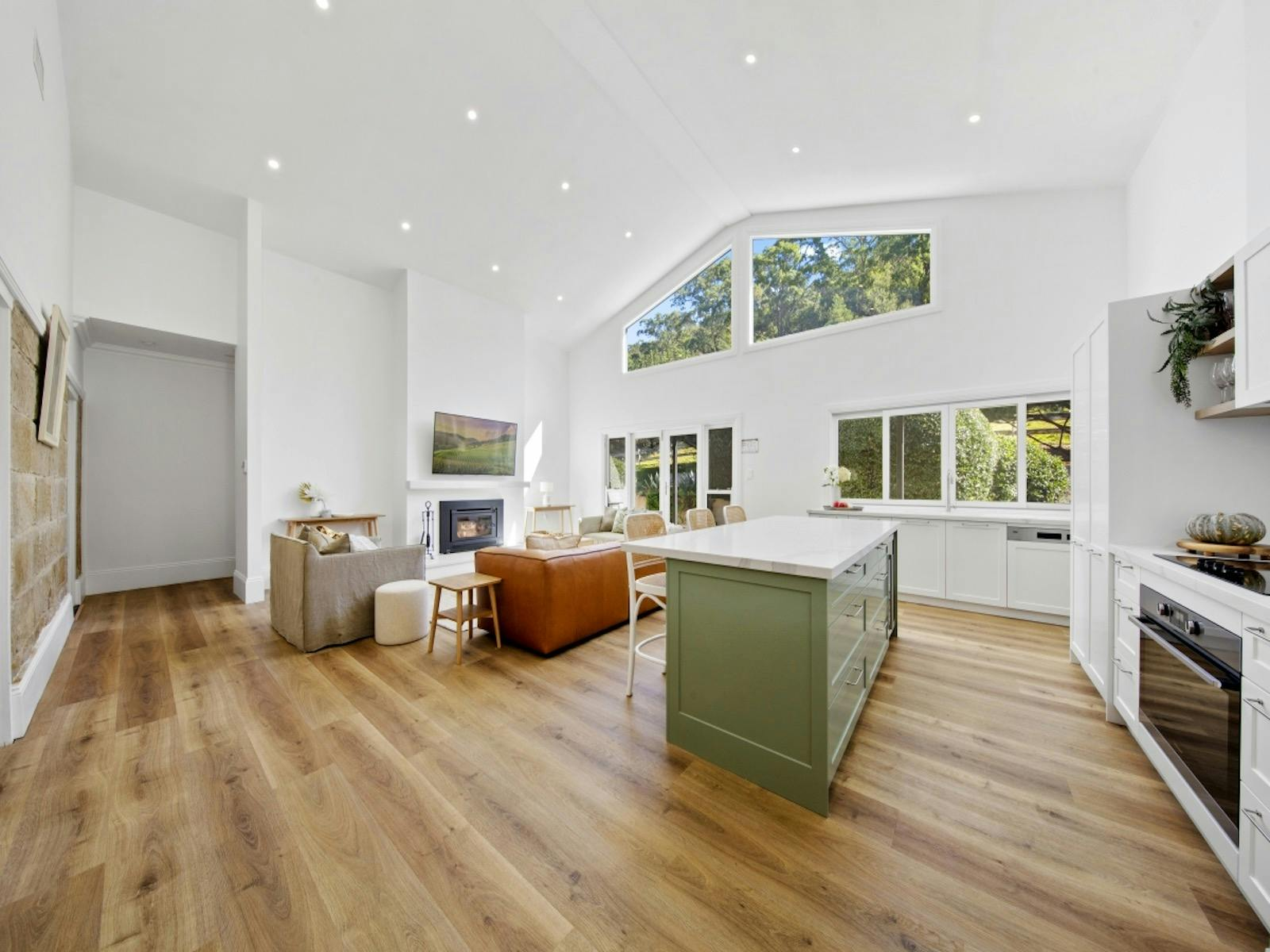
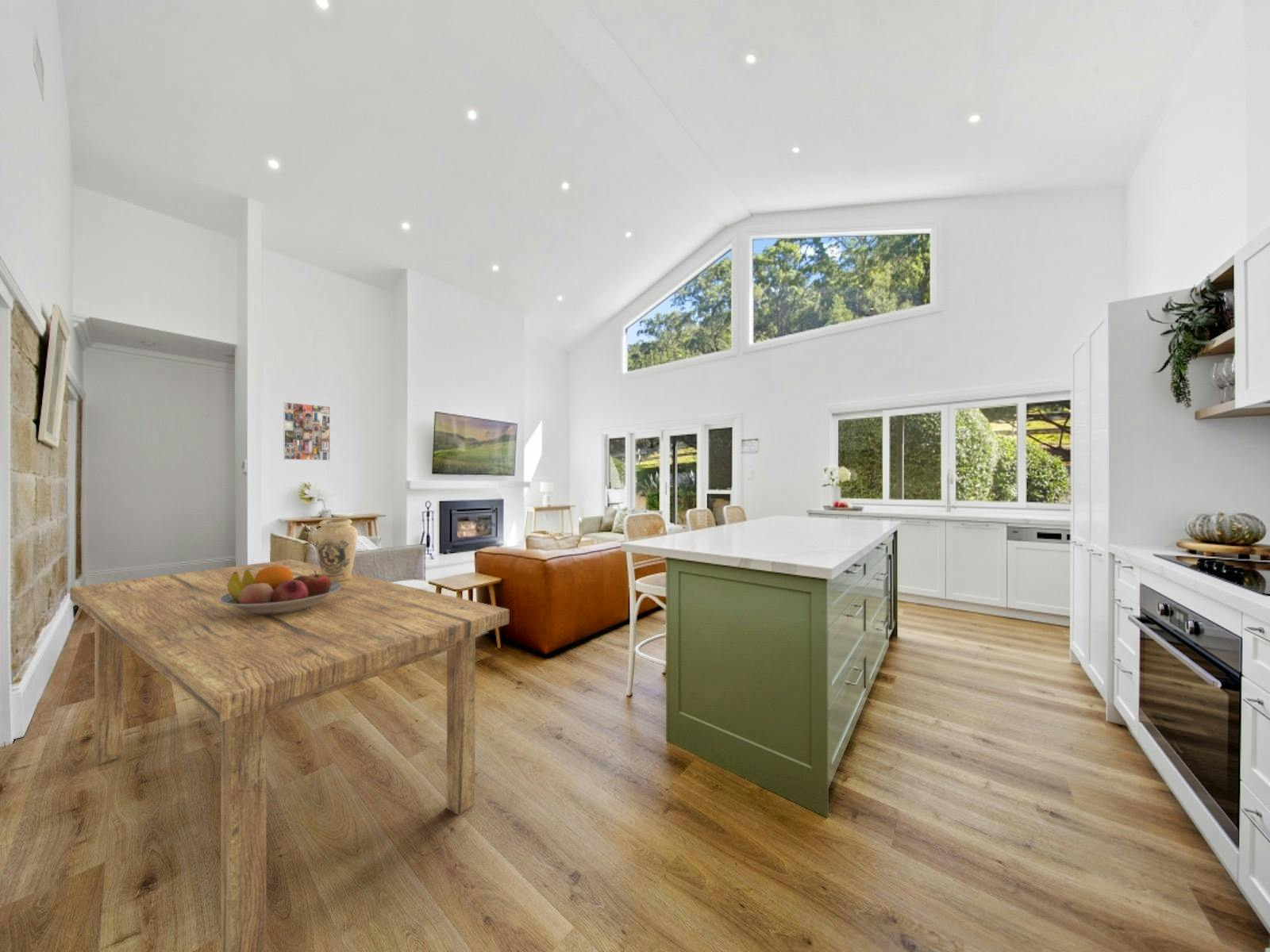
+ dining table (271, 689)
+ fruit bowl (284, 586)
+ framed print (307, 432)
+ vase (336, 549)
